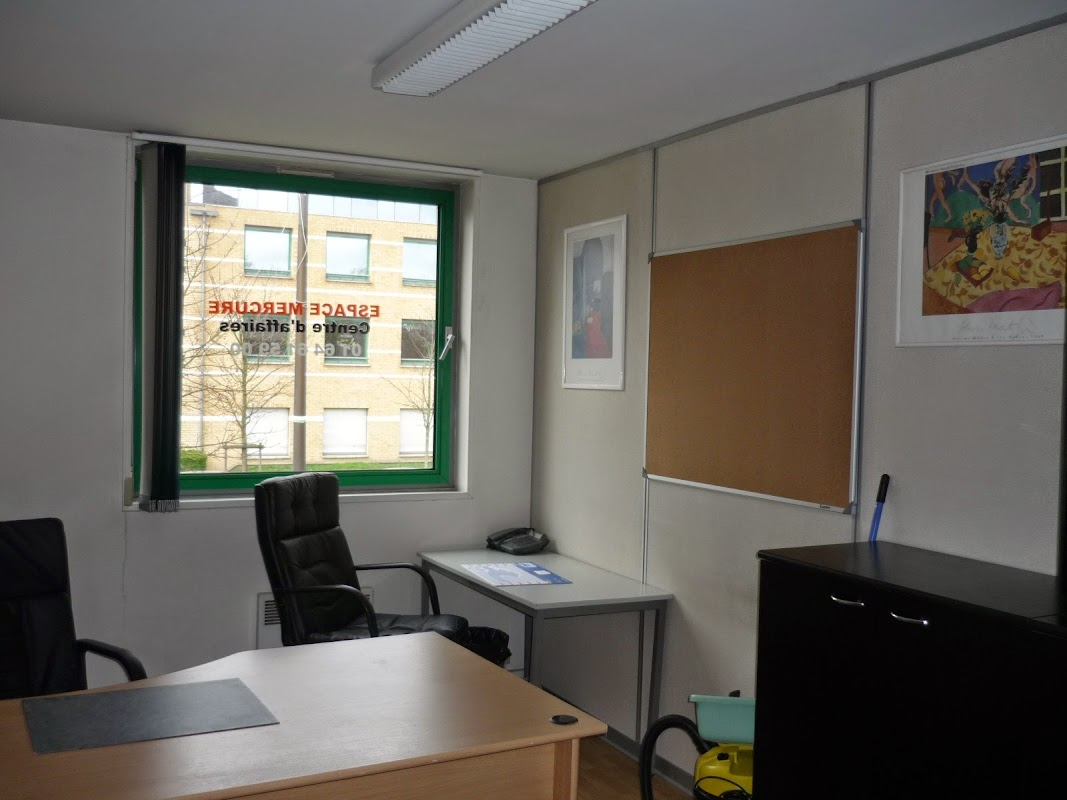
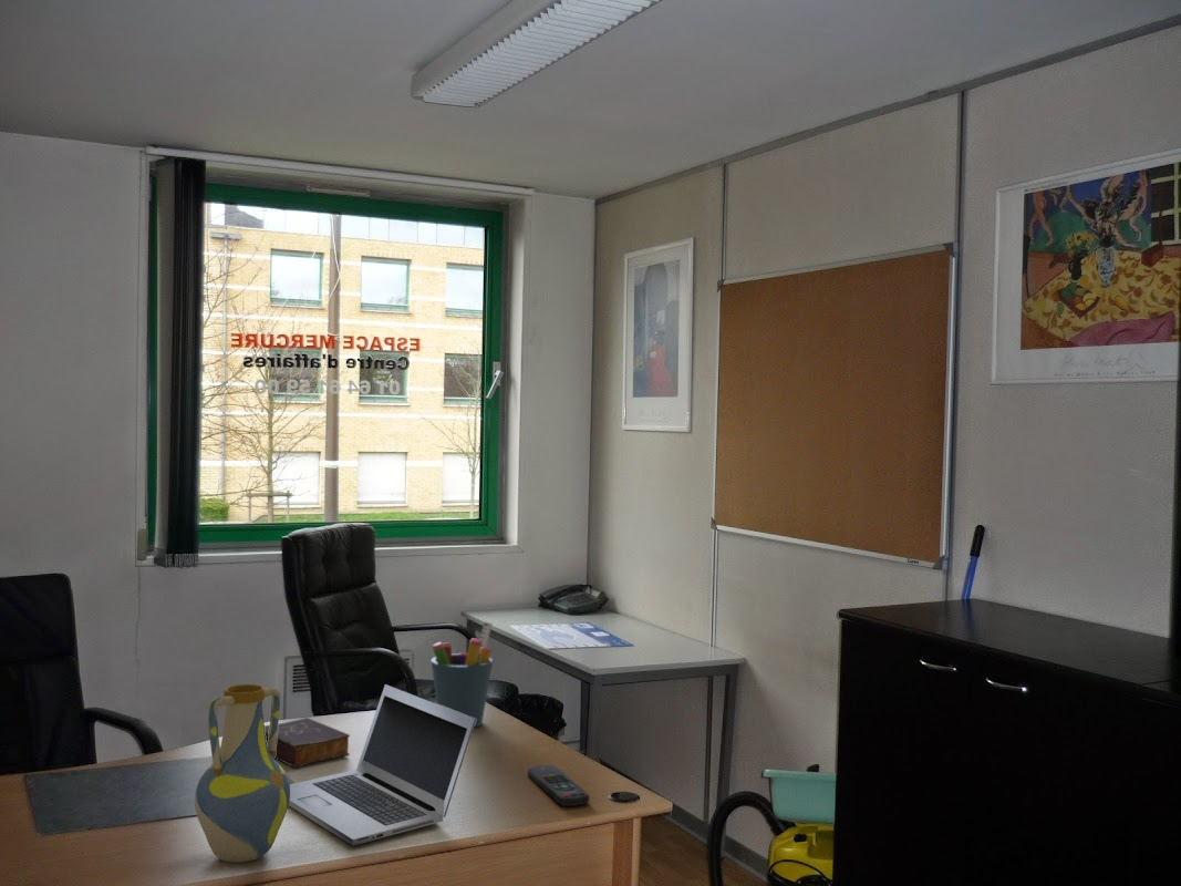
+ pen holder (462, 674)
+ laptop (371, 758)
+ remote control (557, 784)
+ book (300, 741)
+ vase (242, 772)
